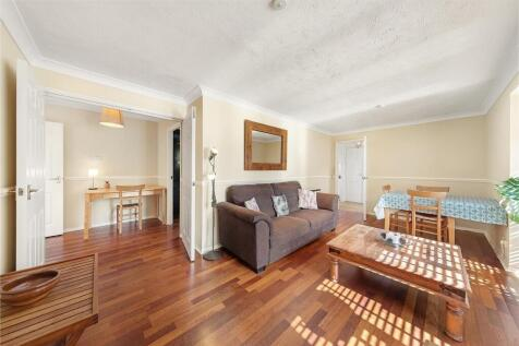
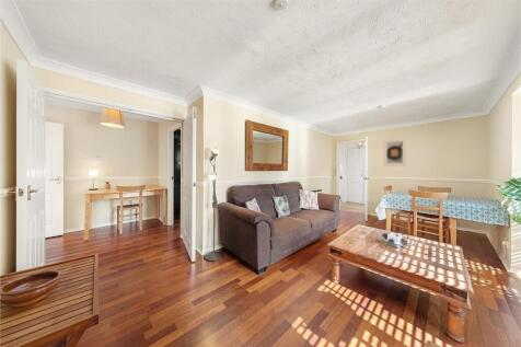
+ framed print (394, 152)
